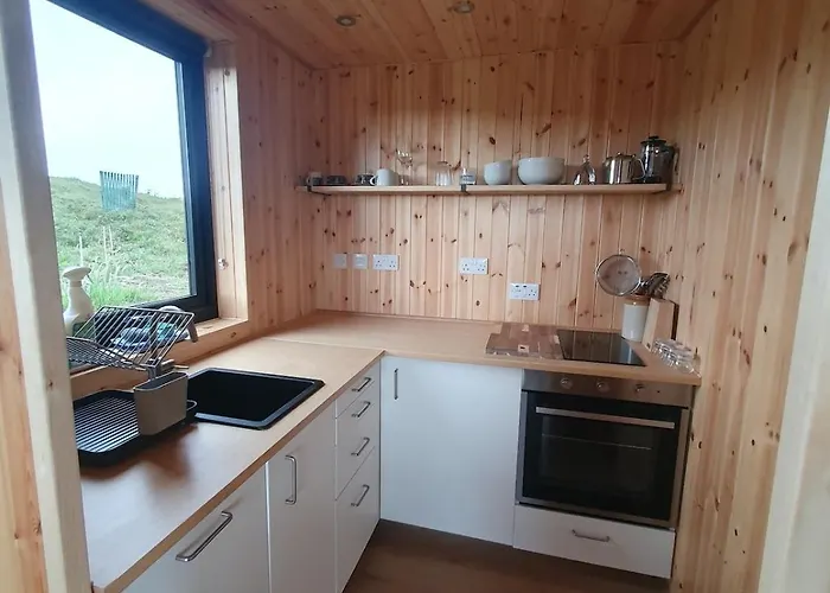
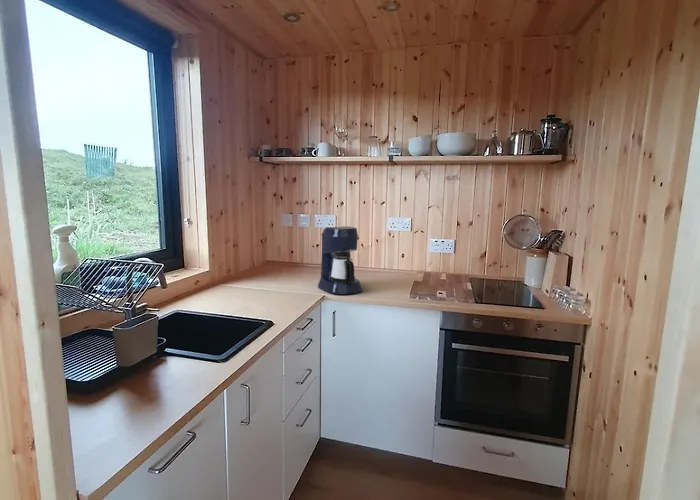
+ coffee maker (341, 258)
